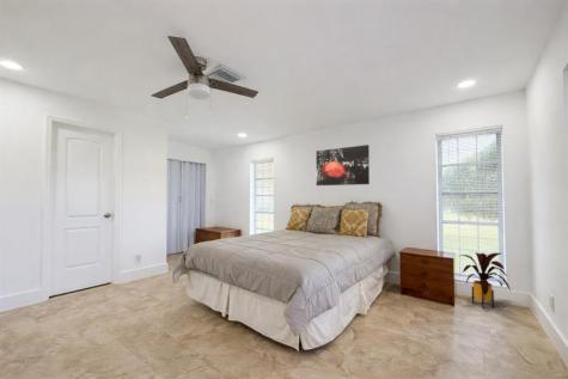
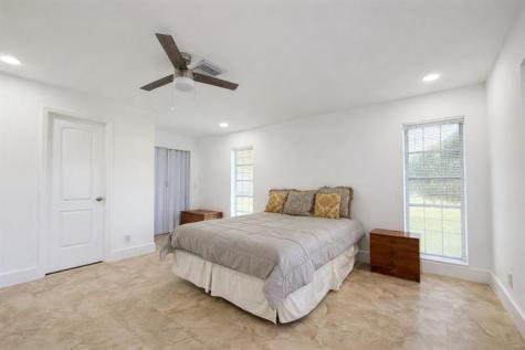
- house plant (481, 277)
- wall art (341, 166)
